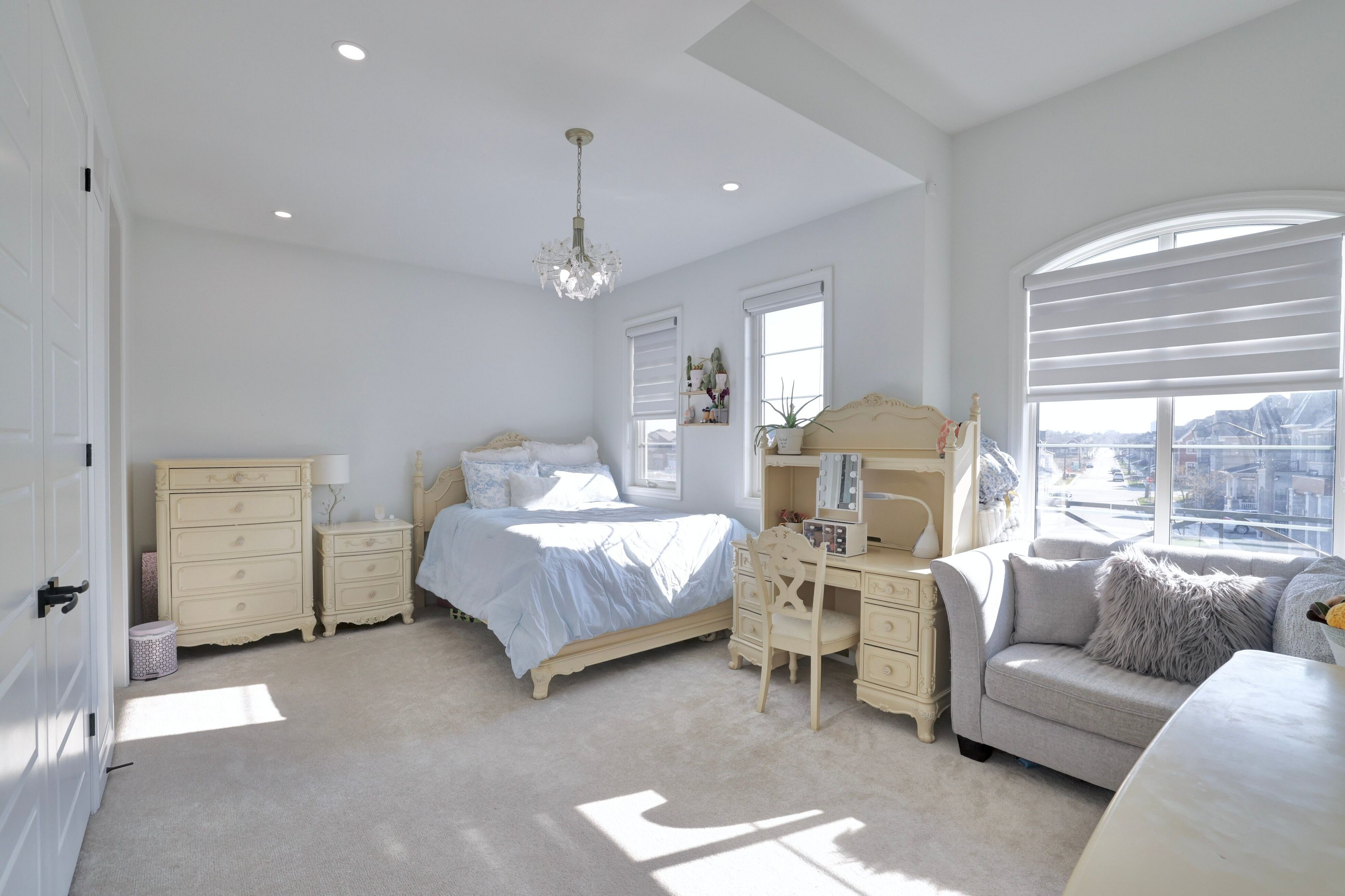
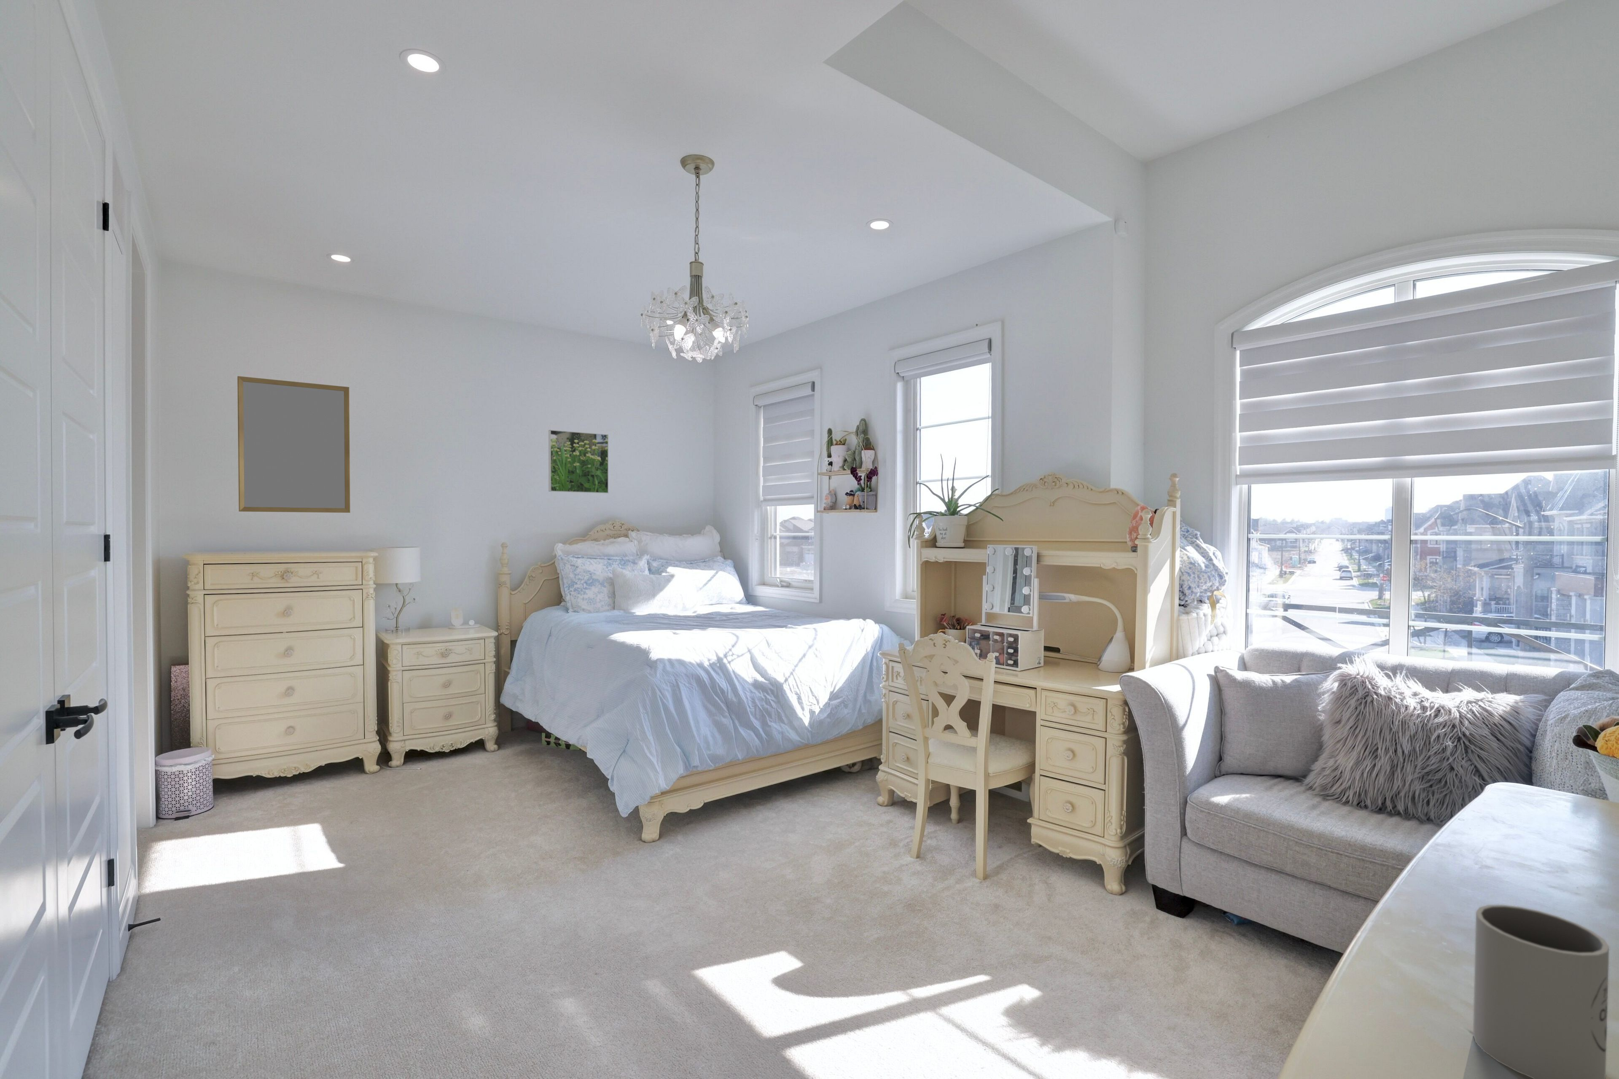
+ mug (1537, 980)
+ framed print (579, 462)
+ home mirror (296, 447)
